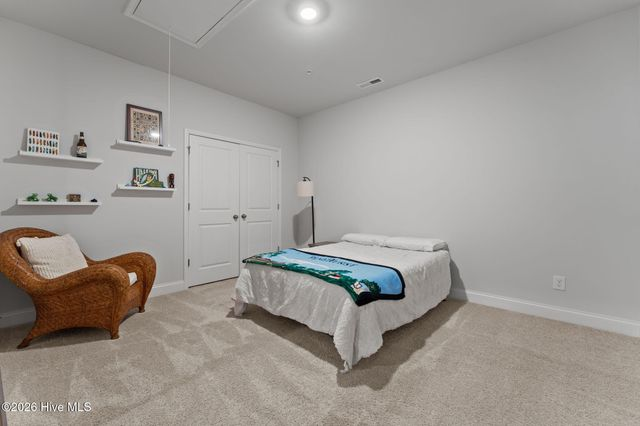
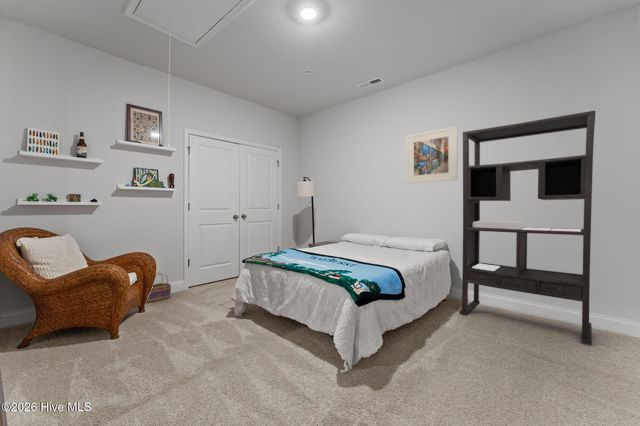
+ basket (157, 285)
+ shelving unit (522, 223)
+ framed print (430, 156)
